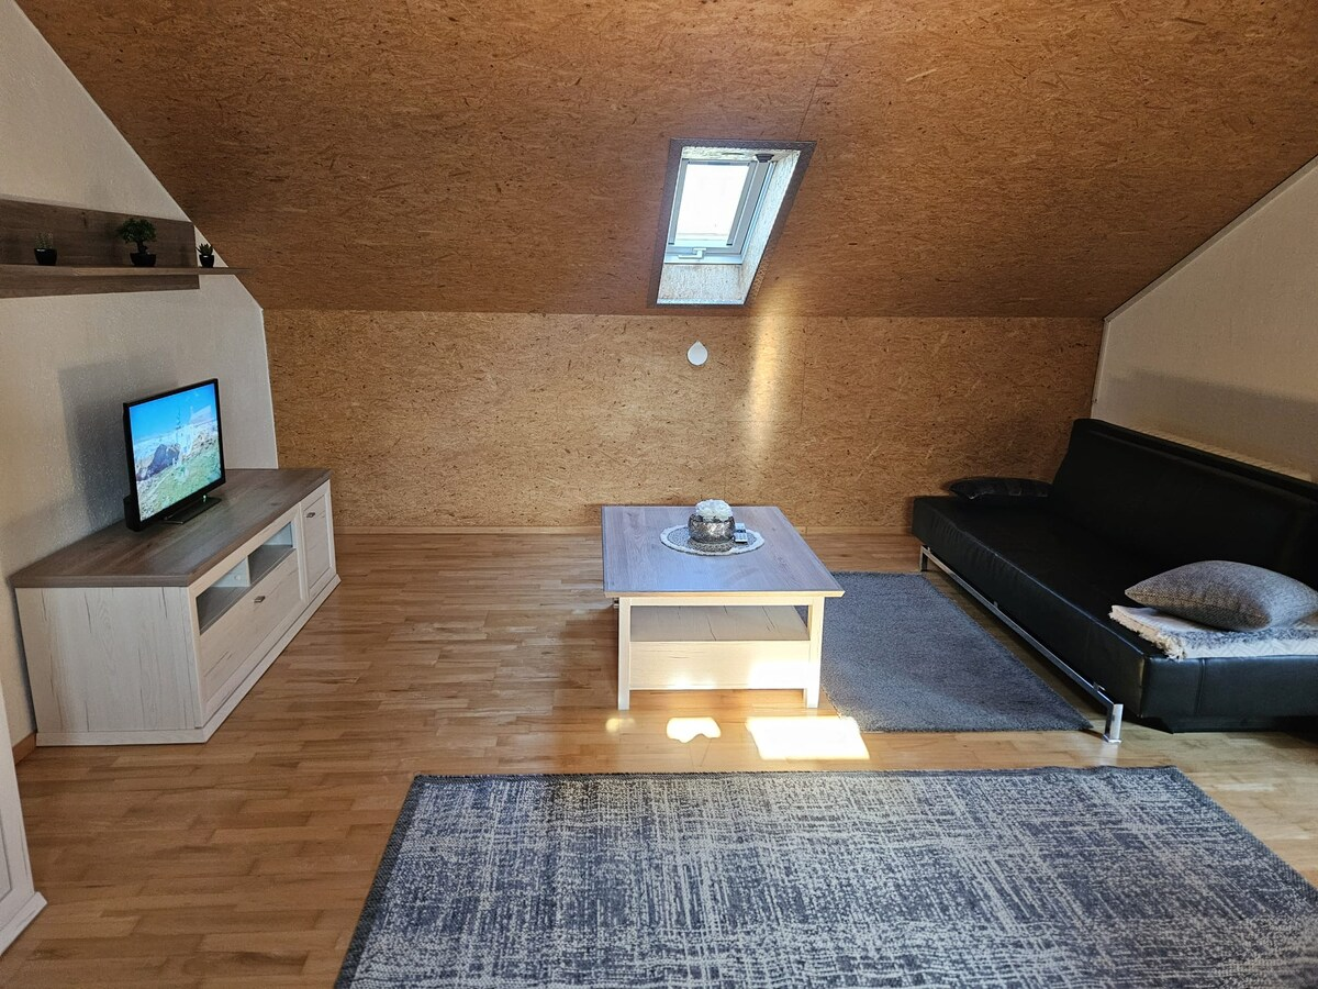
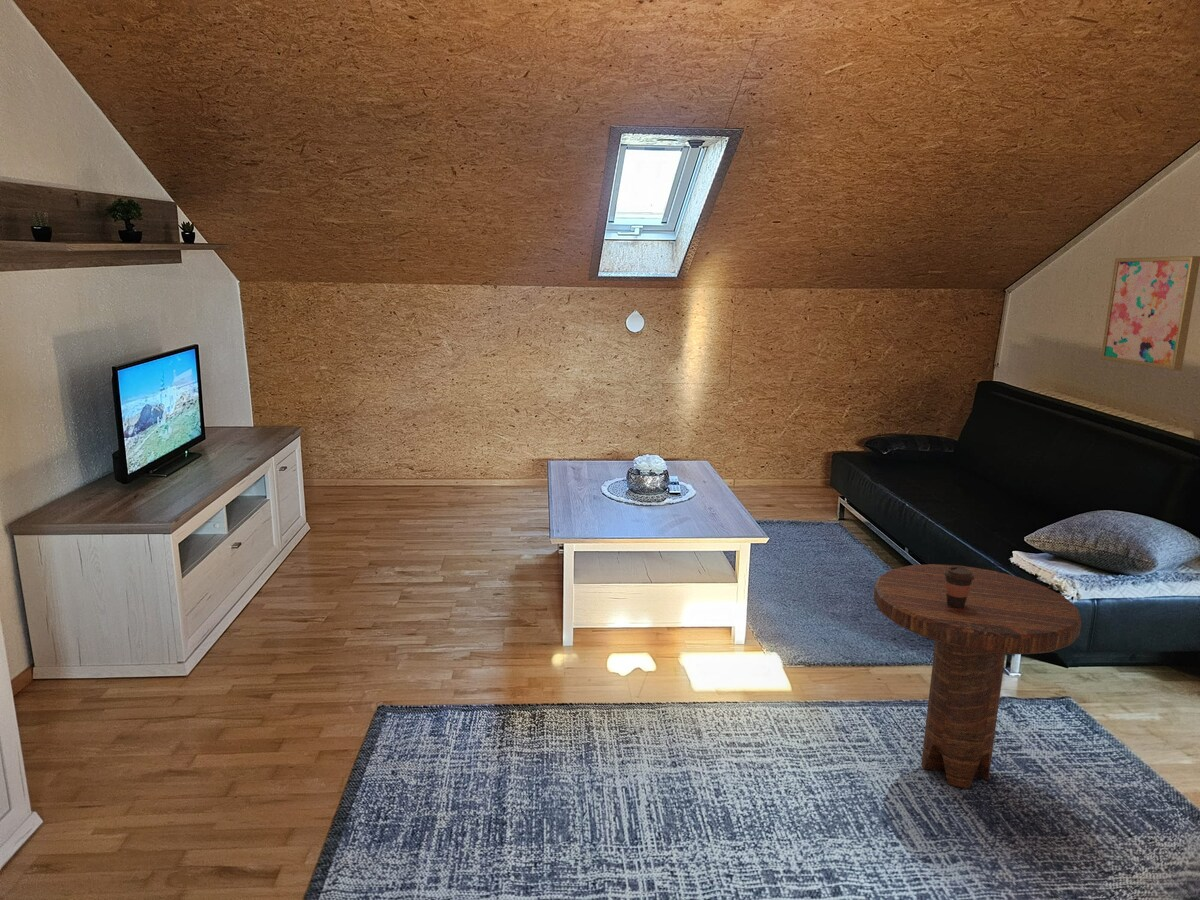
+ wall art (1146, 311)
+ coffee cup (957, 586)
+ side table (962, 684)
